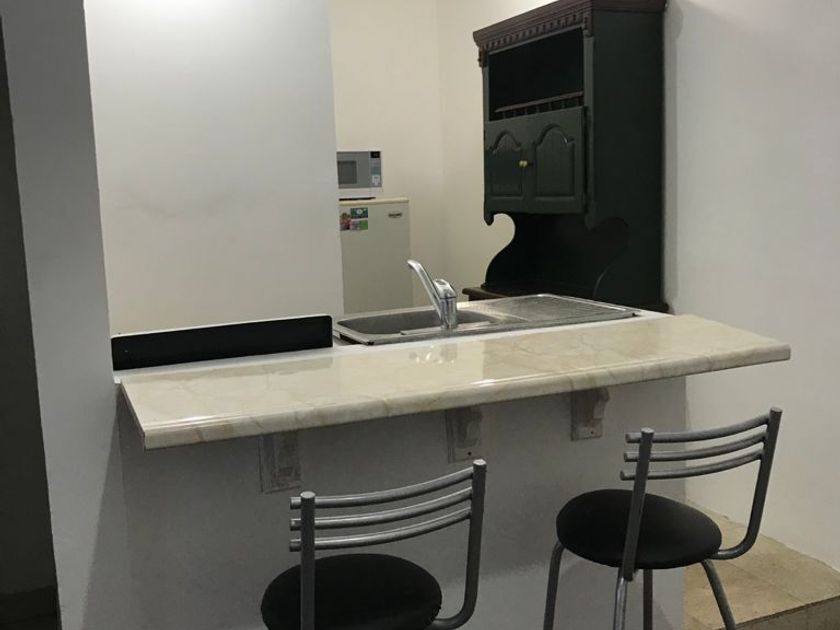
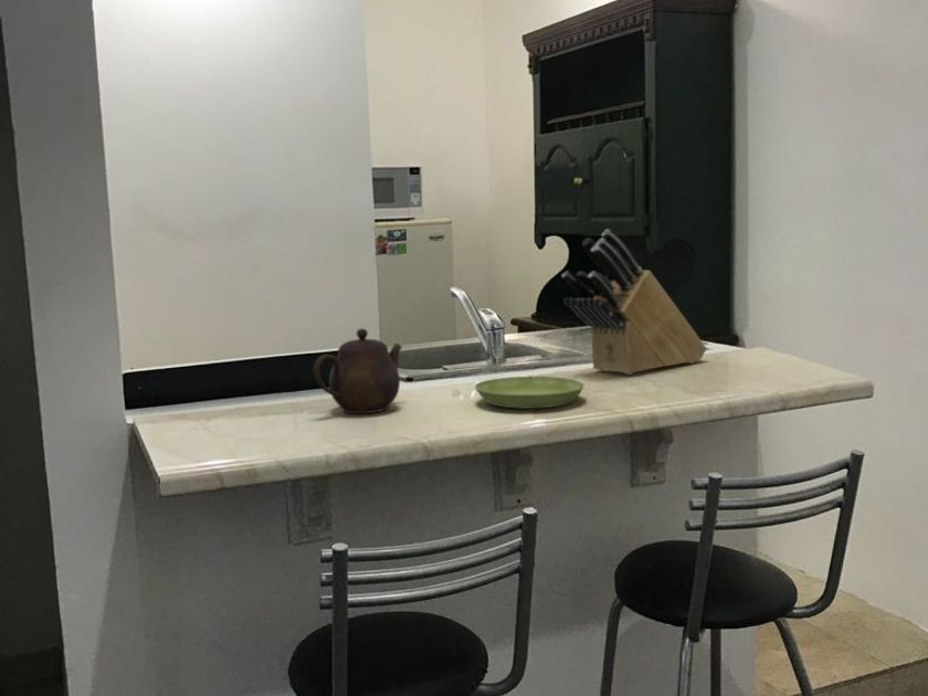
+ saucer (529, 392)
+ teapot (359, 369)
+ knife block (634, 298)
